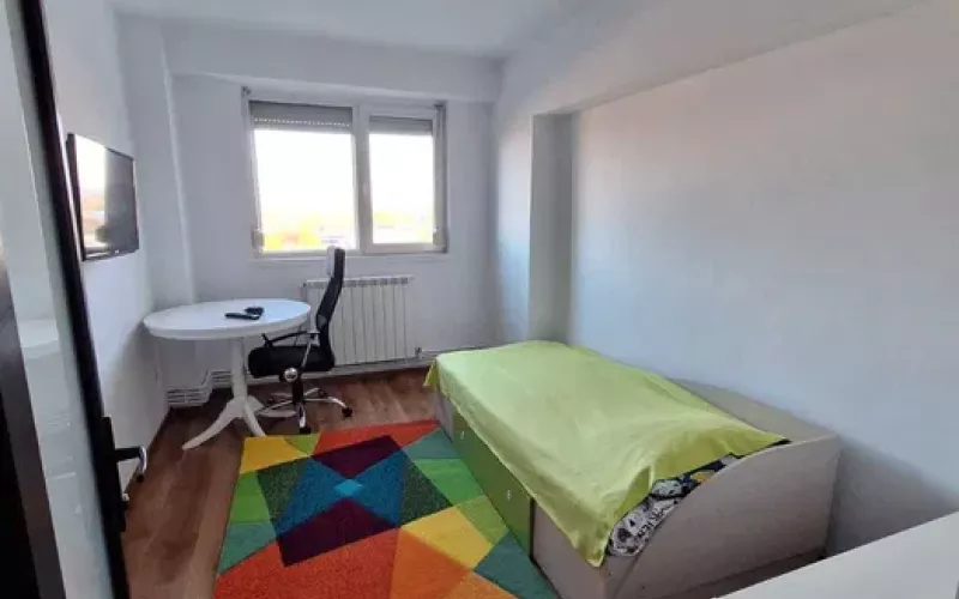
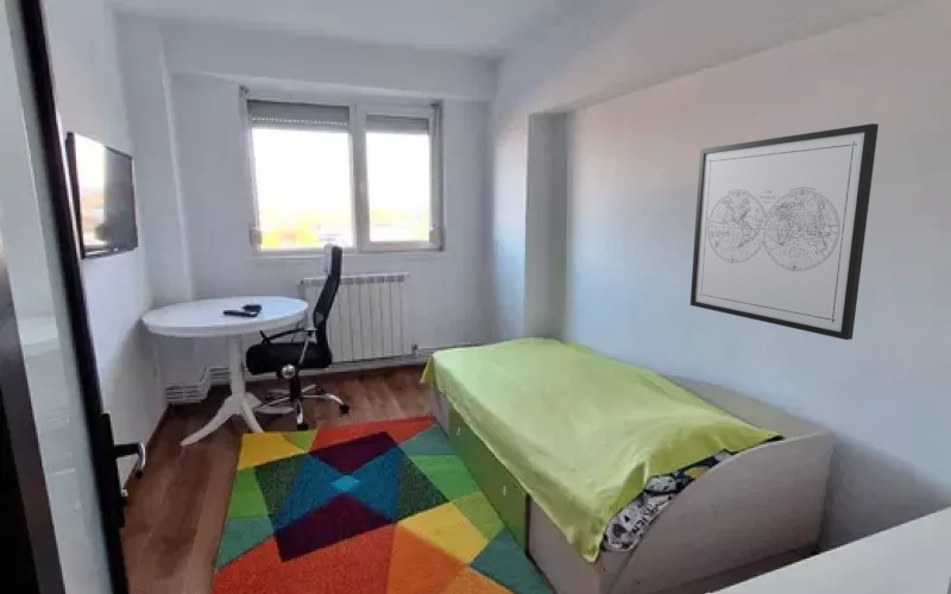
+ wall art (766, 232)
